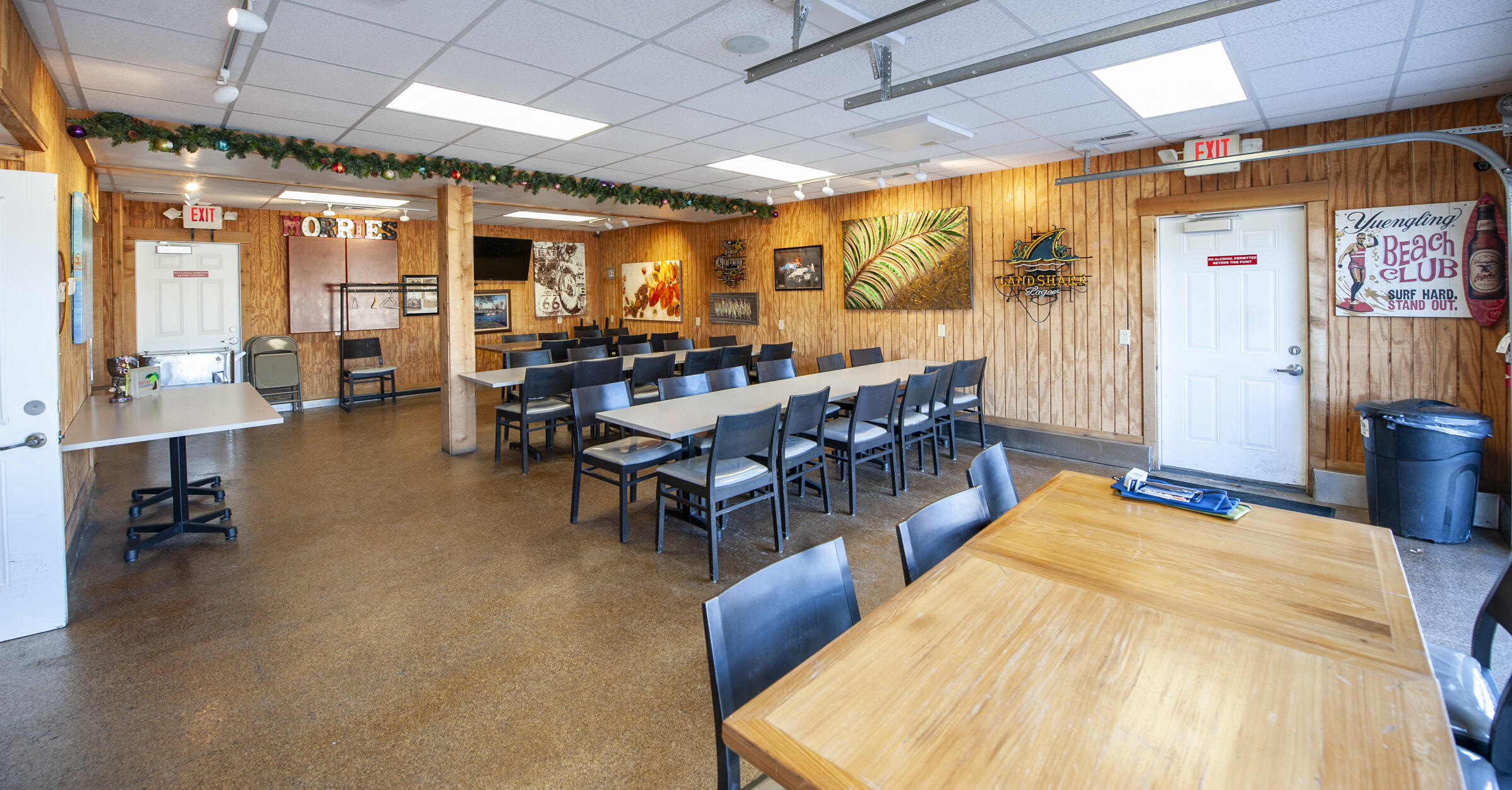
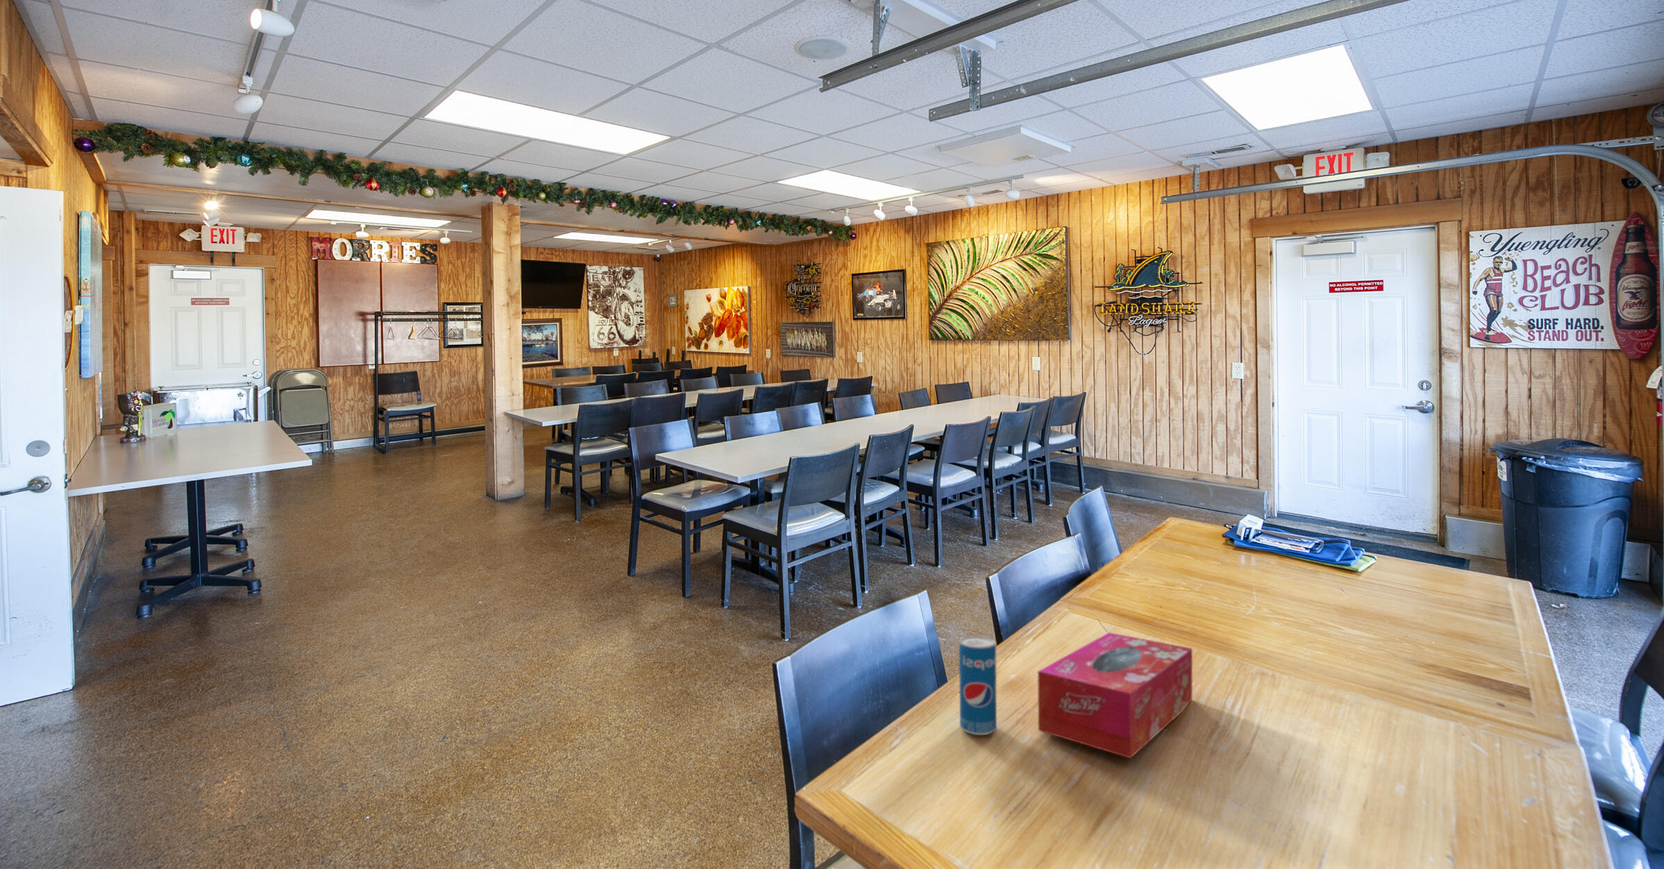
+ tissue box (1118, 688)
+ beverage can (977, 685)
